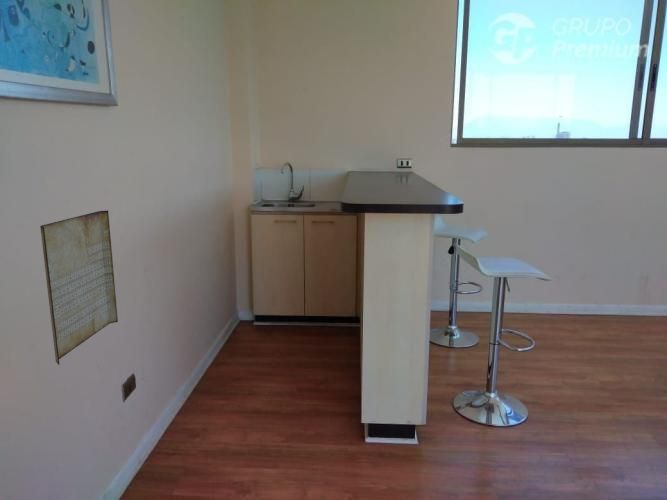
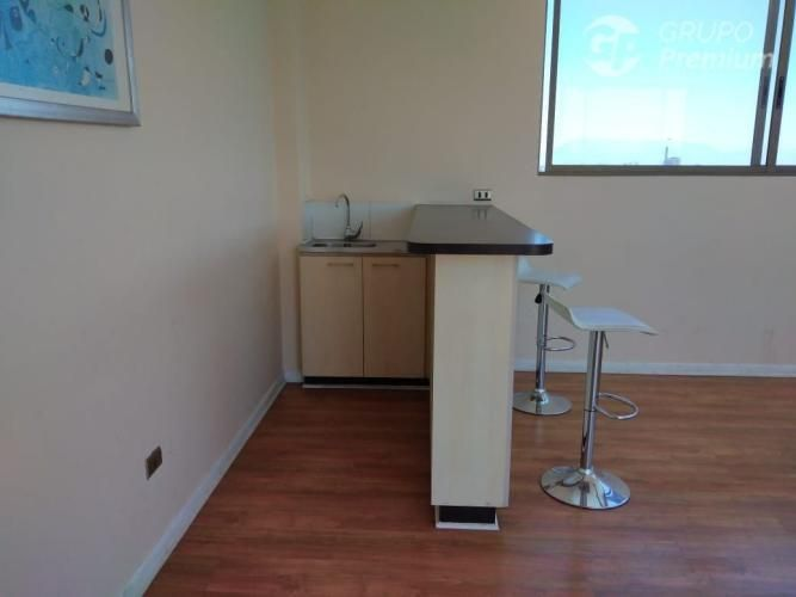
- periodic table (82, 281)
